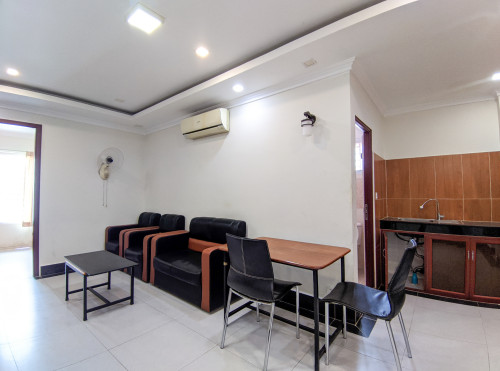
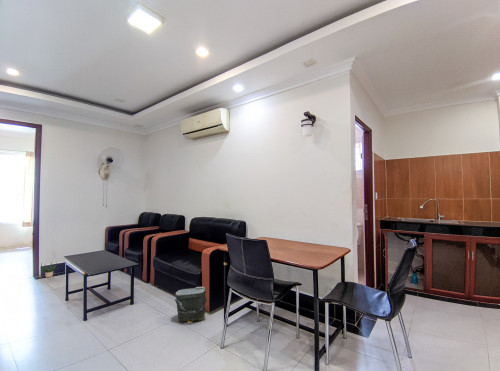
+ bag (191, 305)
+ potted plant (49, 268)
